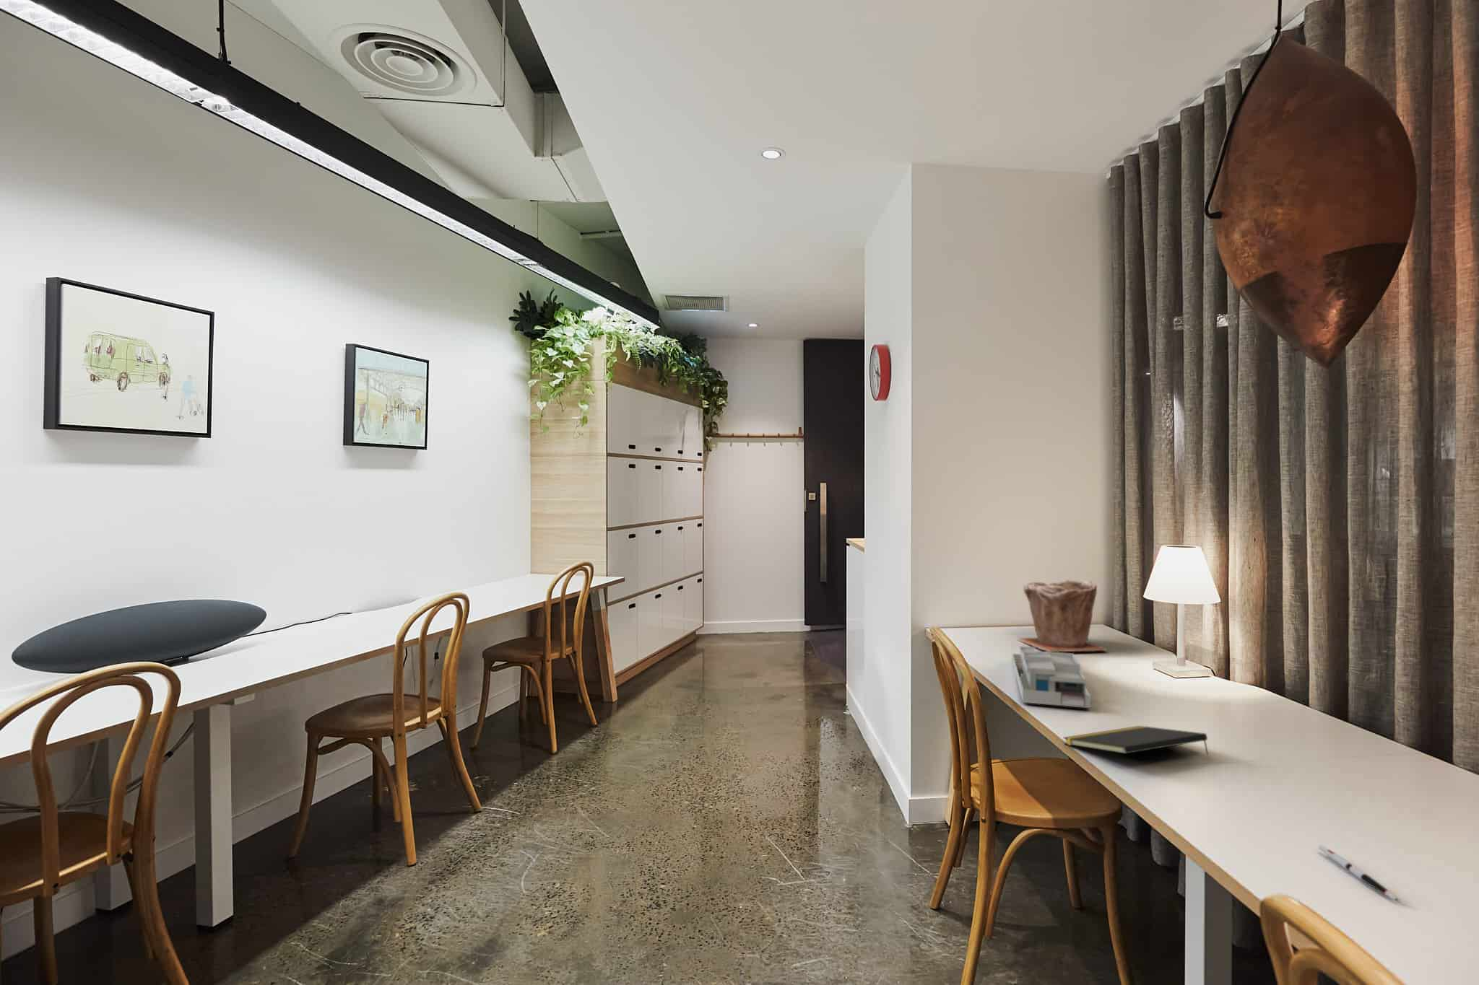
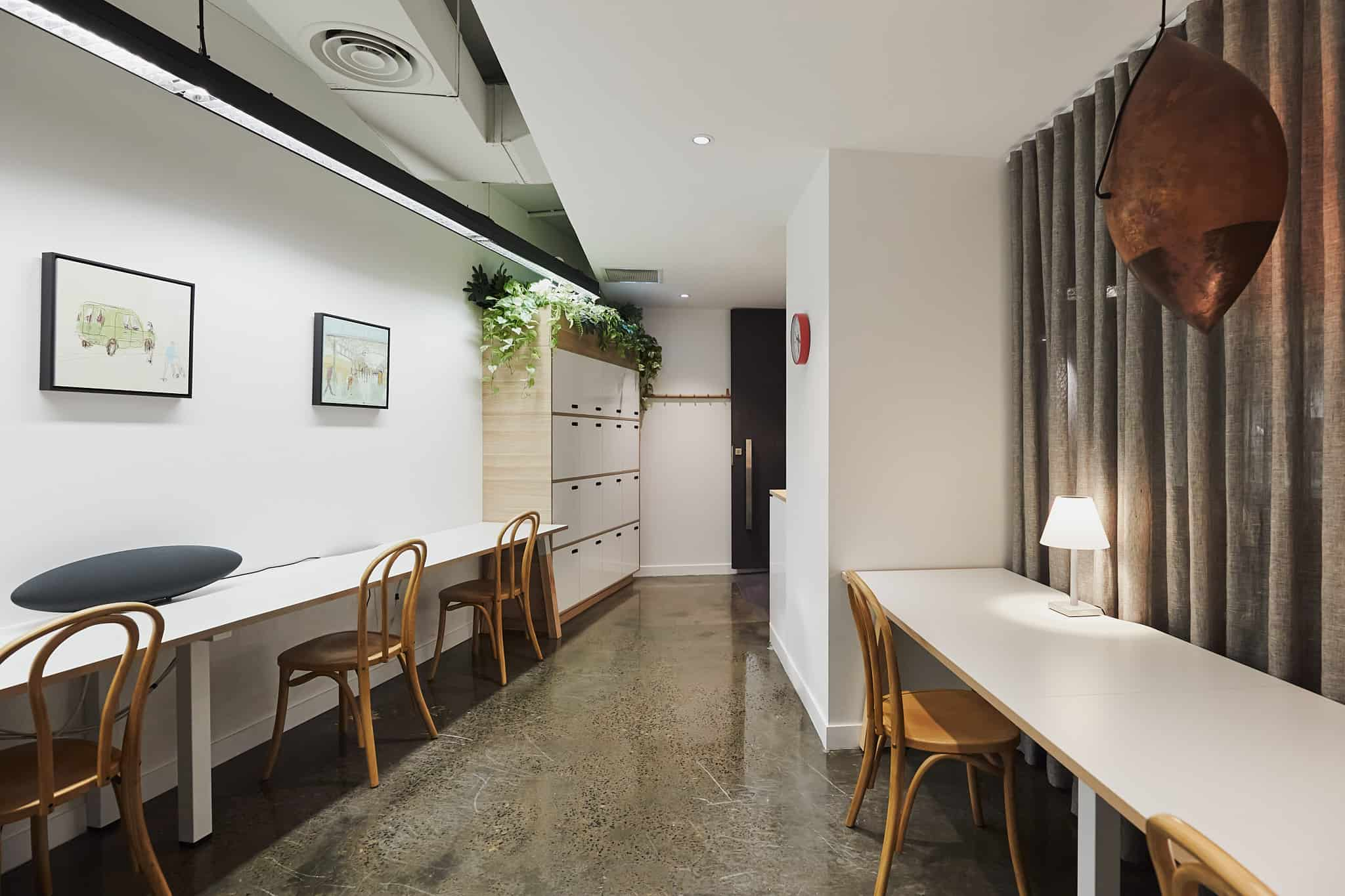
- desk organizer (1047, 668)
- plant pot (1060, 612)
- notepad (1133, 739)
- pen (1357, 872)
